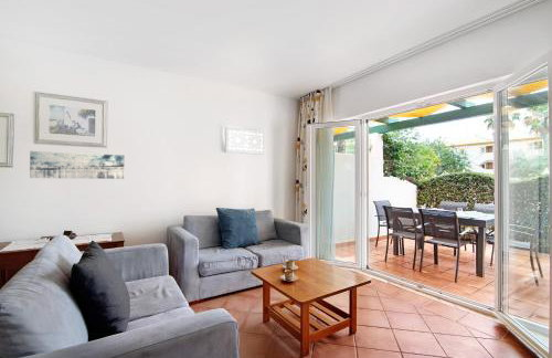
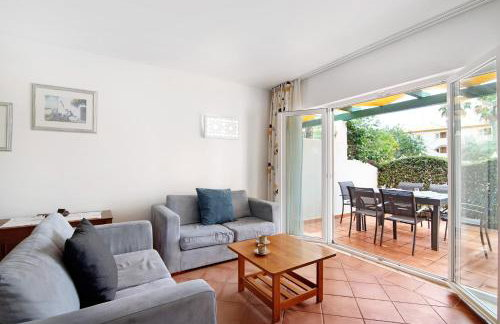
- wall art (81, 166)
